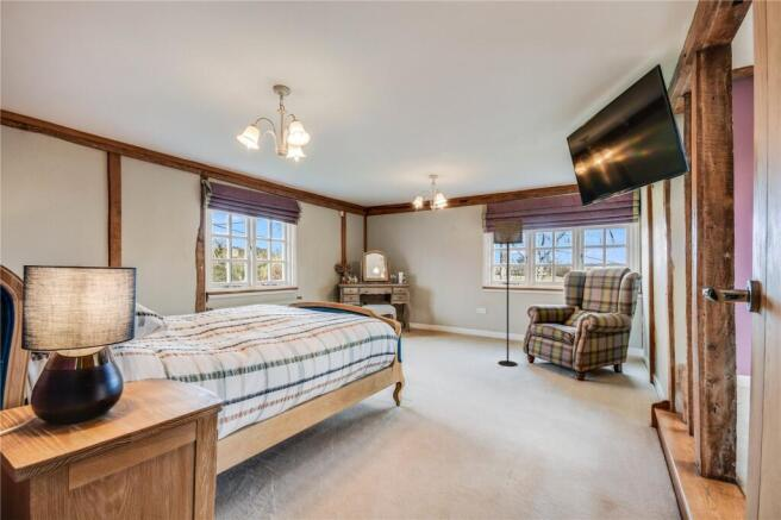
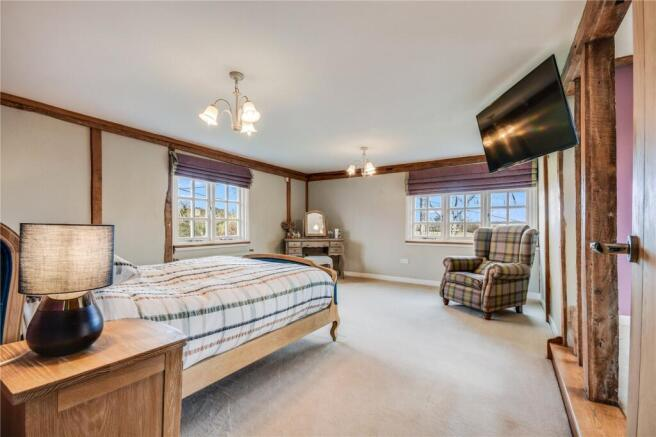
- floor lamp (507, 292)
